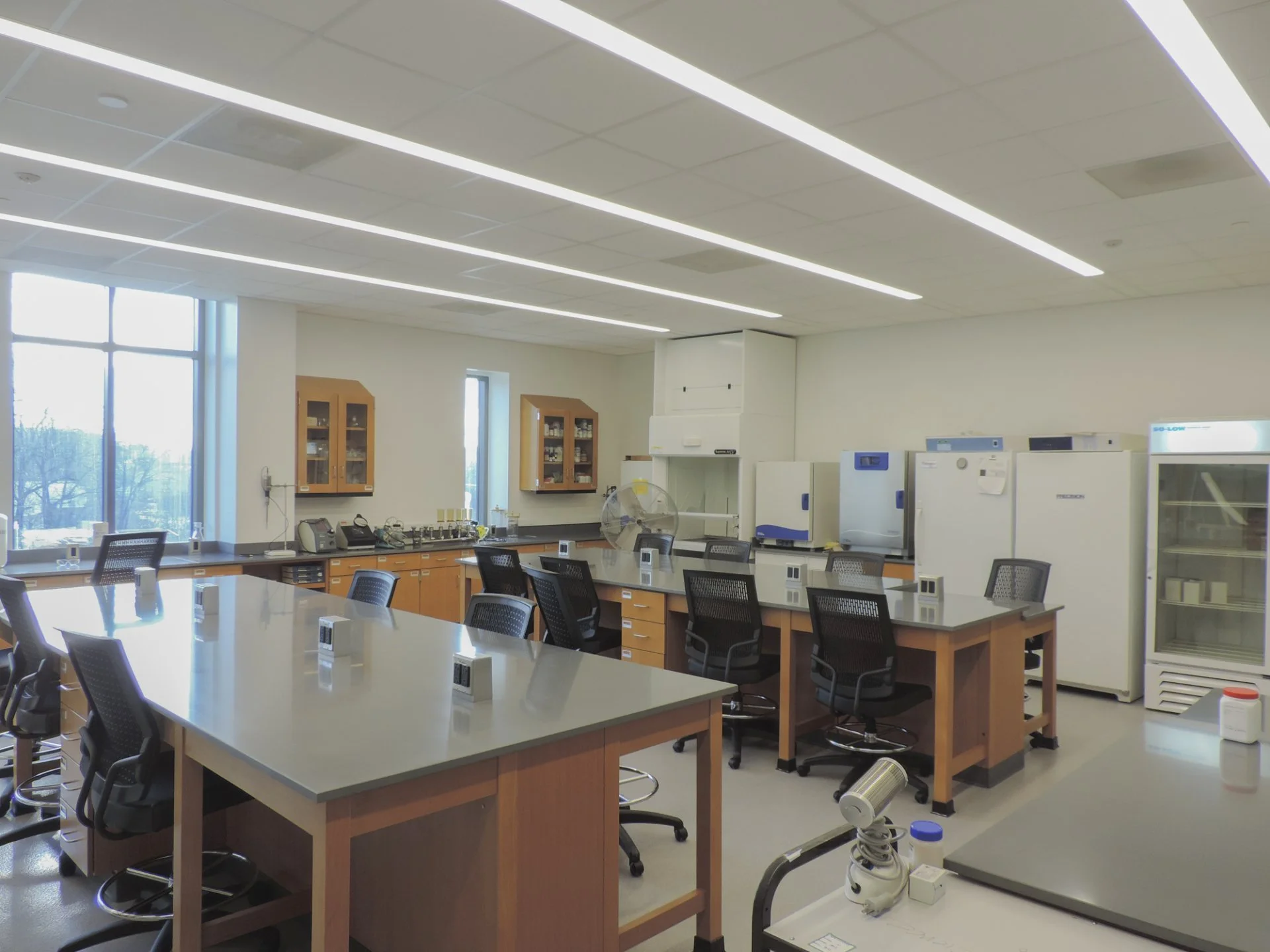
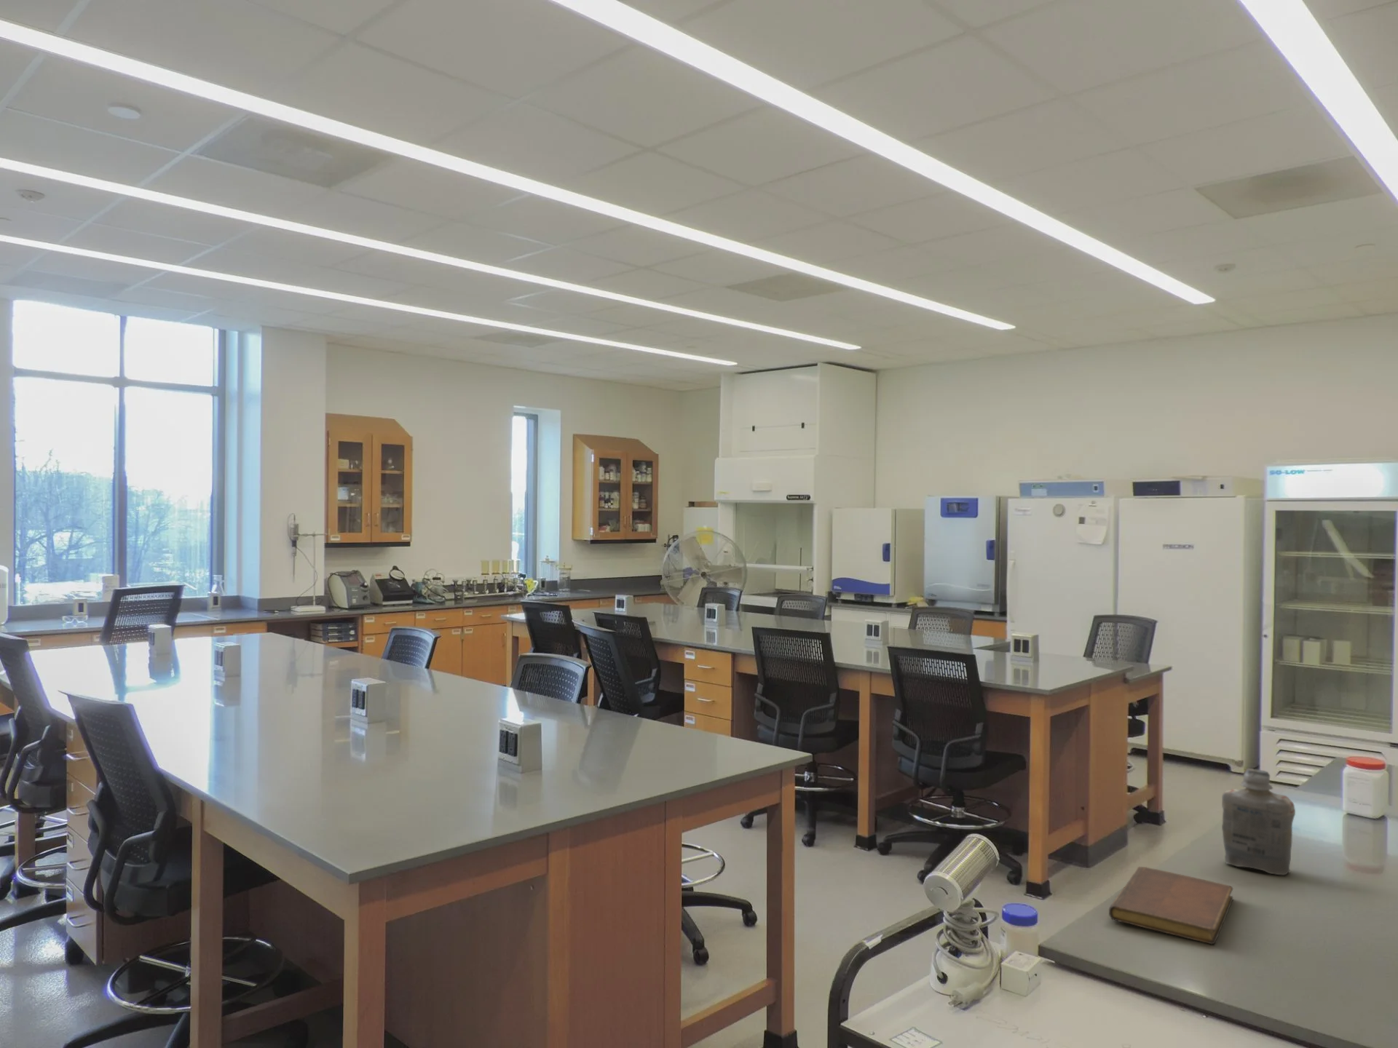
+ notebook (1172, 900)
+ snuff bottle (1257, 818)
